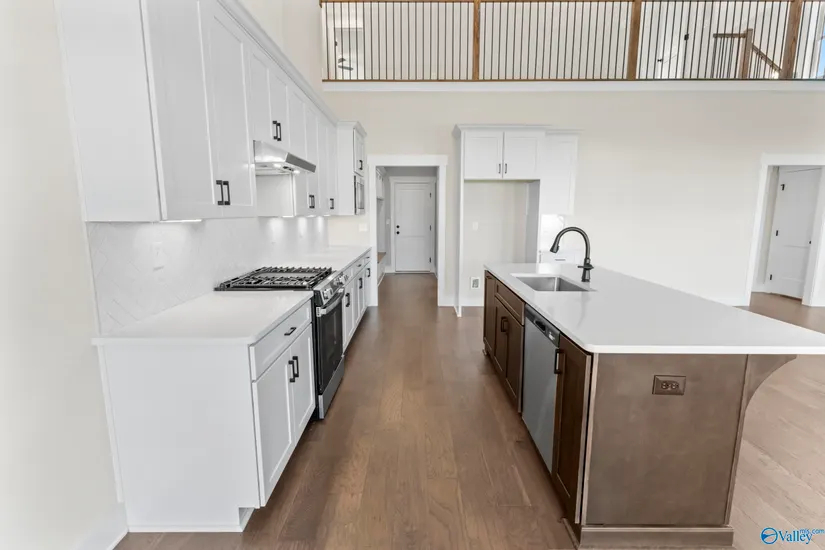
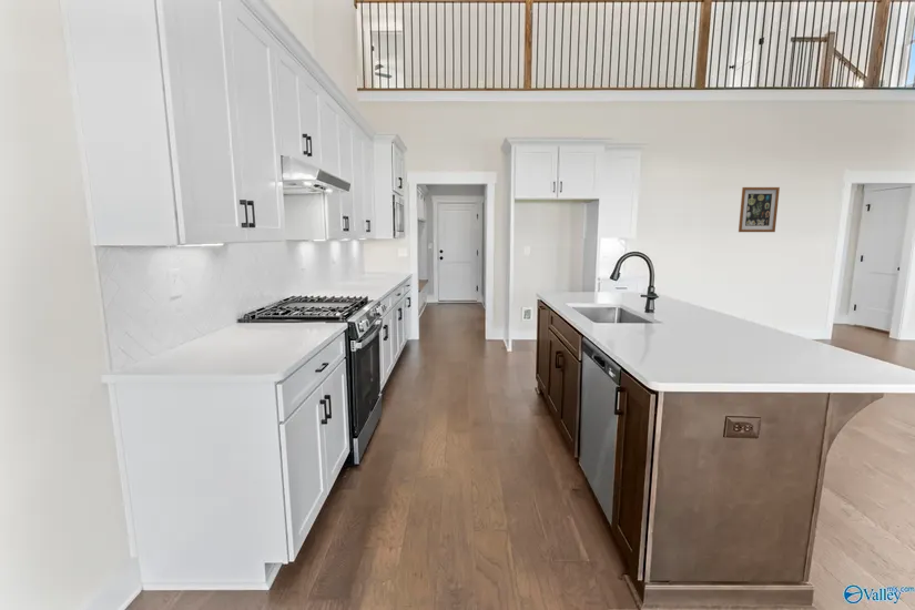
+ wall art (759, 210)
